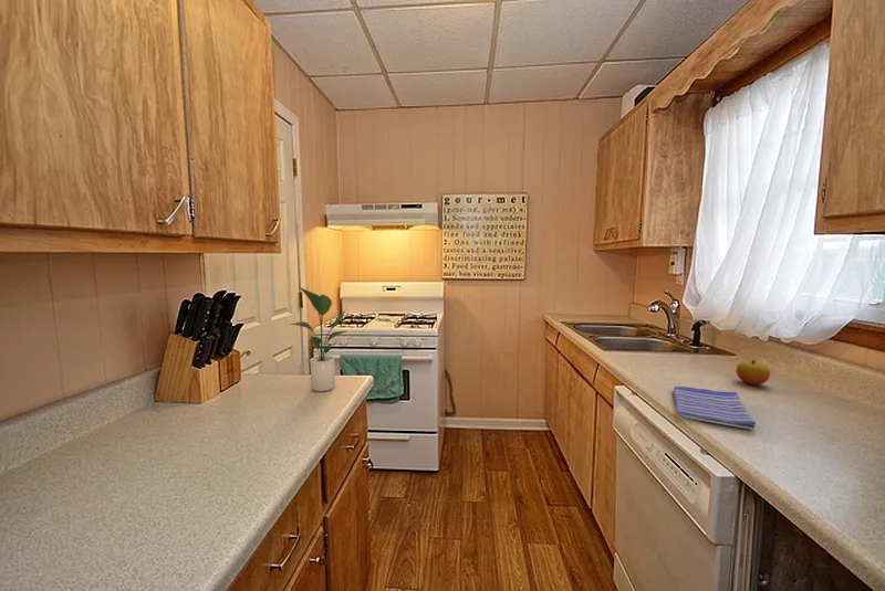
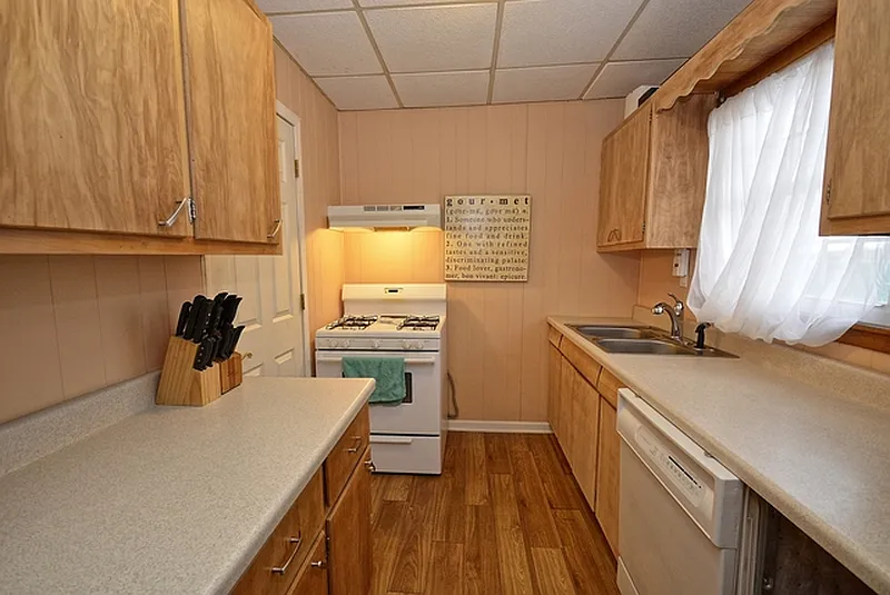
- apple (752, 372)
- dish towel (709, 403)
- potted plant (325, 338)
